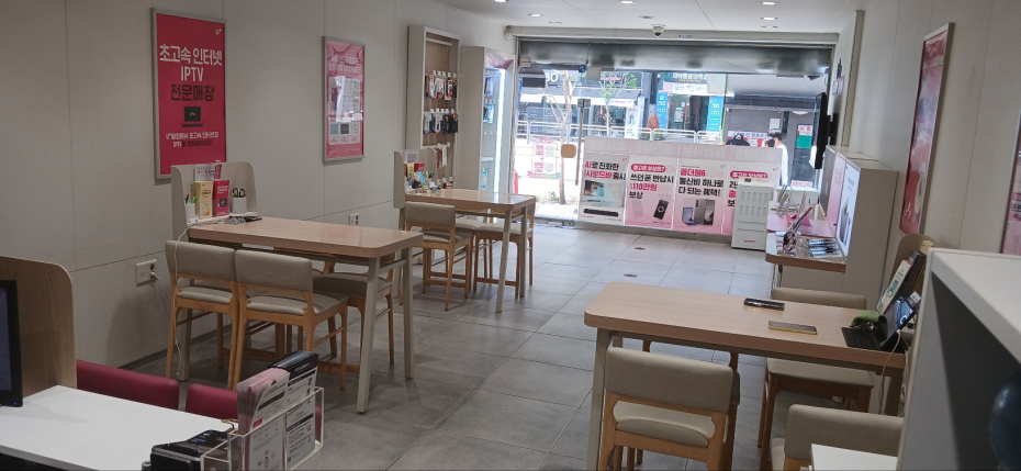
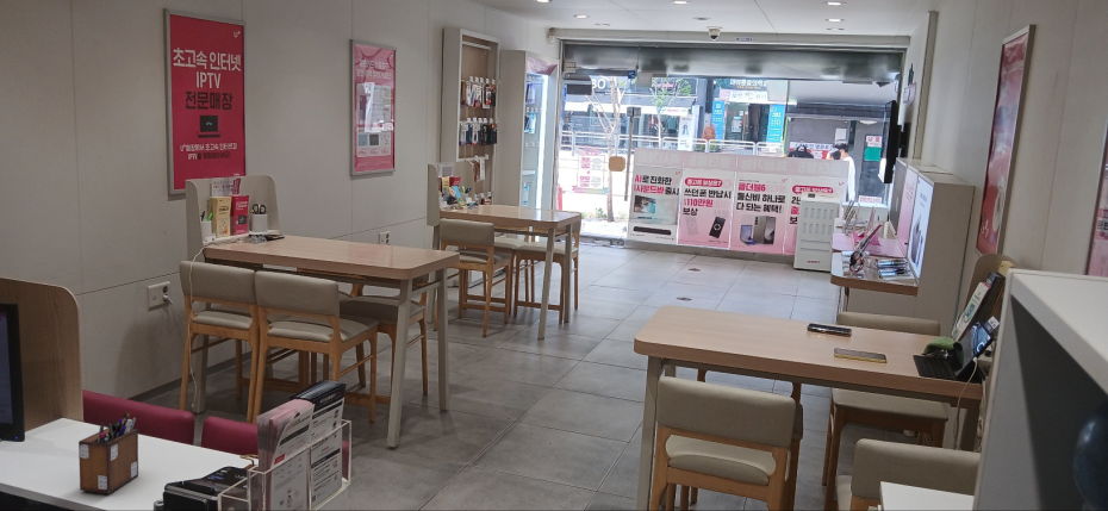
+ desk organizer (108, 449)
